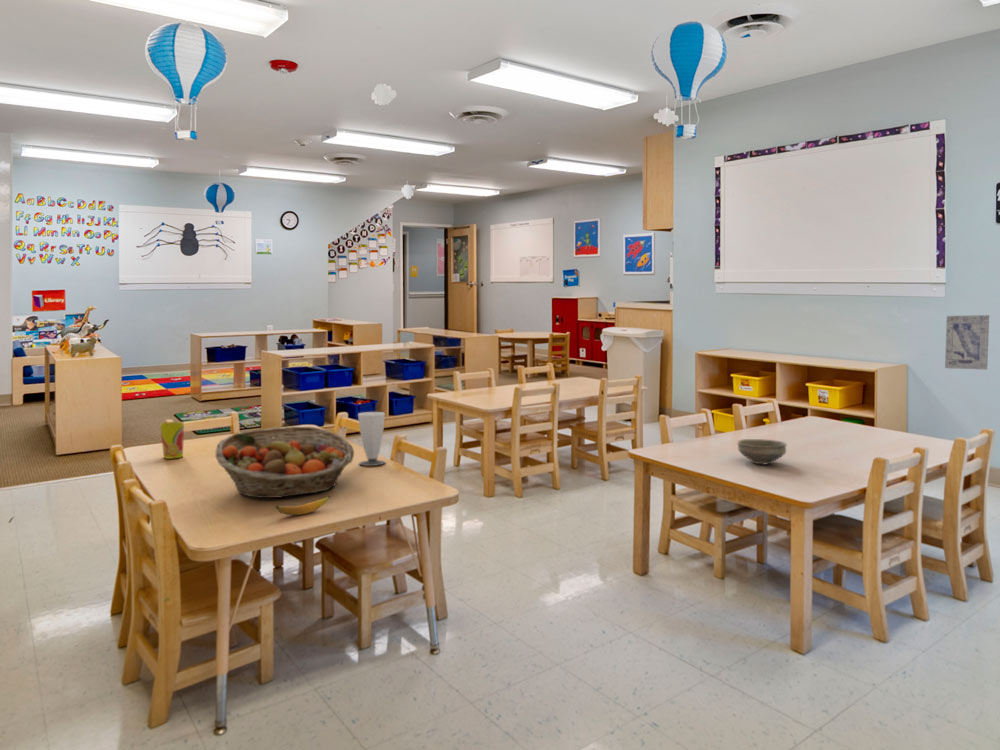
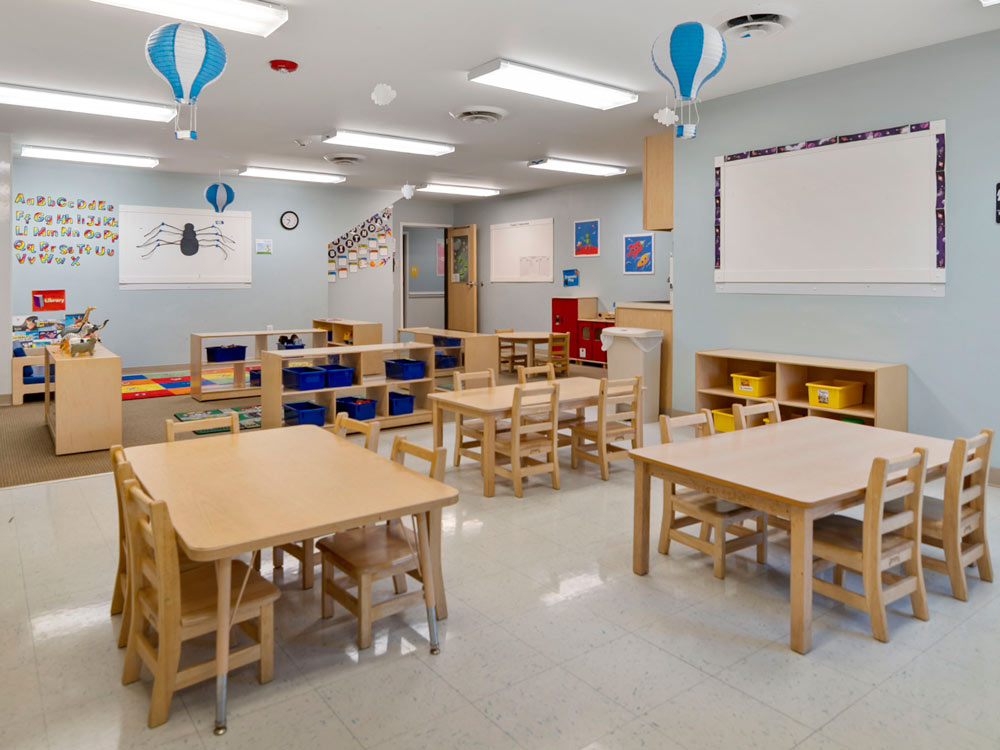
- cup (172, 440)
- banana (303, 506)
- cup (371, 438)
- wall art (966, 342)
- fruit basket (286, 460)
- bowl (761, 452)
